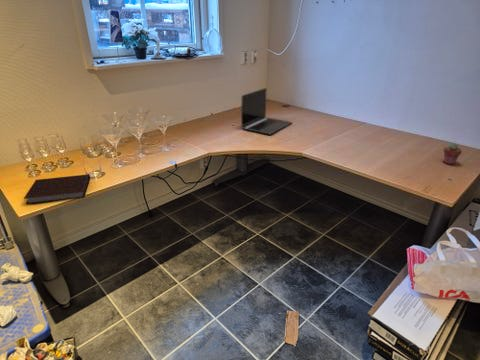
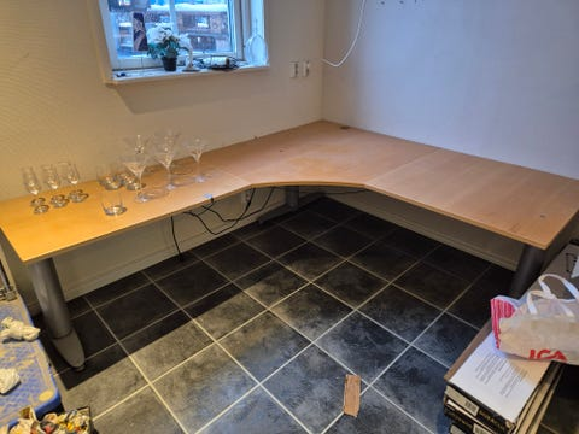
- notebook (59, 187)
- laptop (265, 110)
- potted succulent (451, 152)
